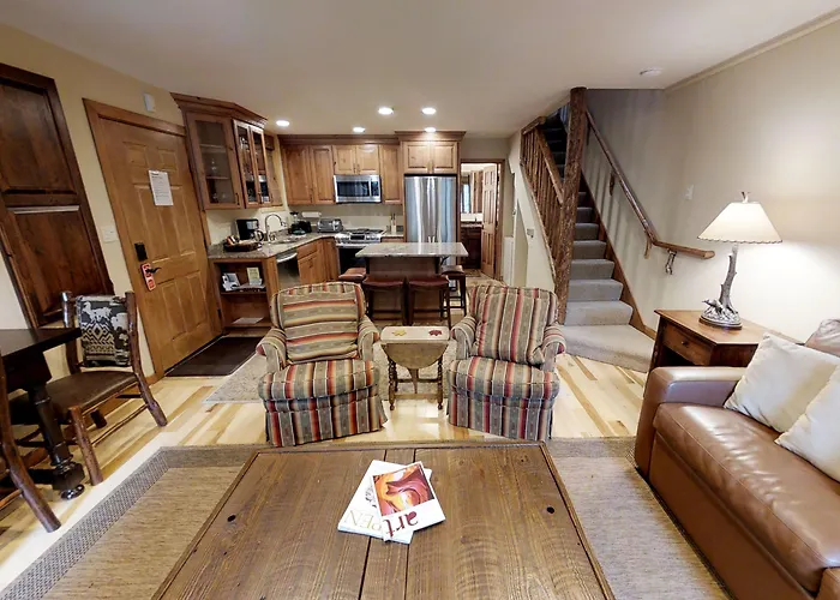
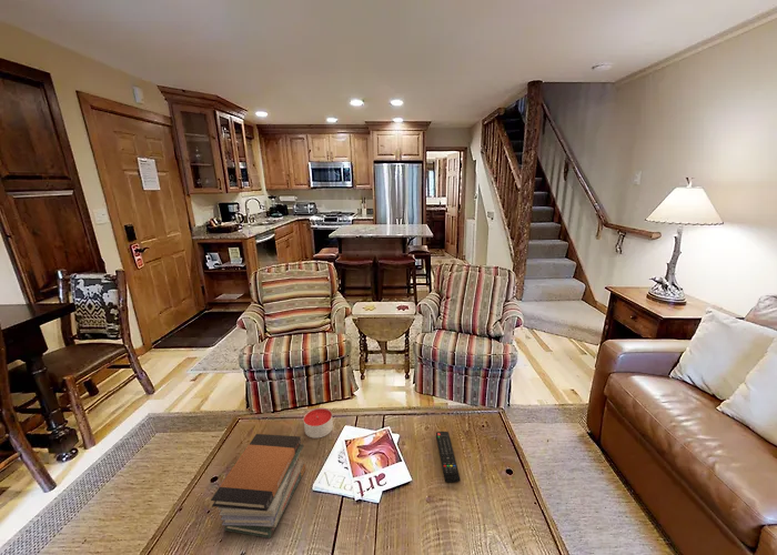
+ candle (317, 422)
+ book stack (264, 482)
+ remote control (446, 454)
